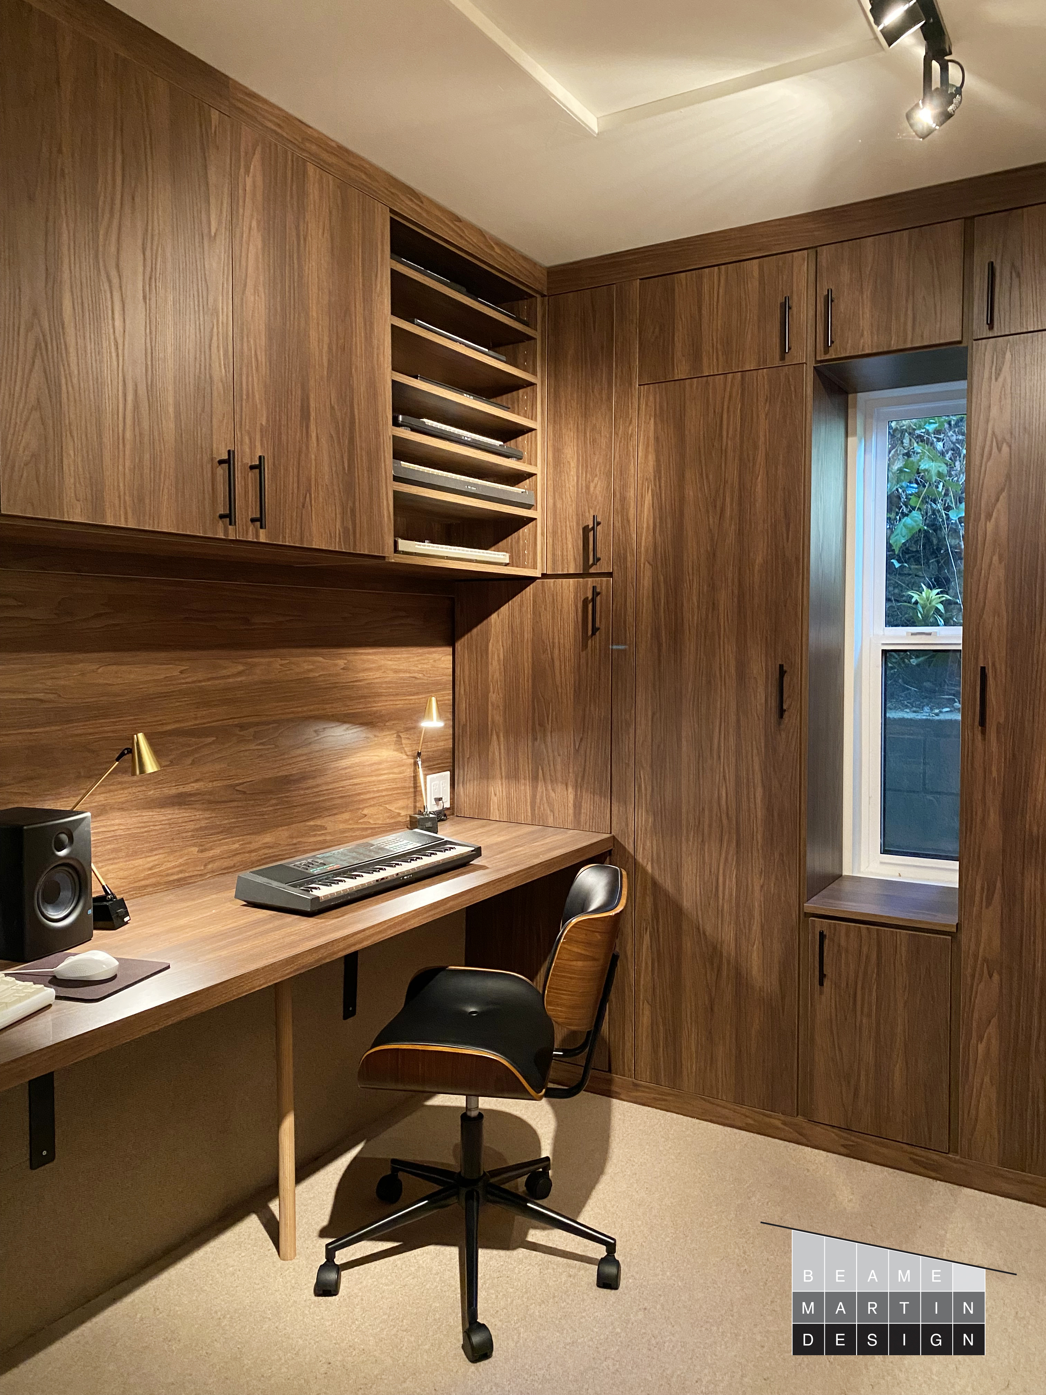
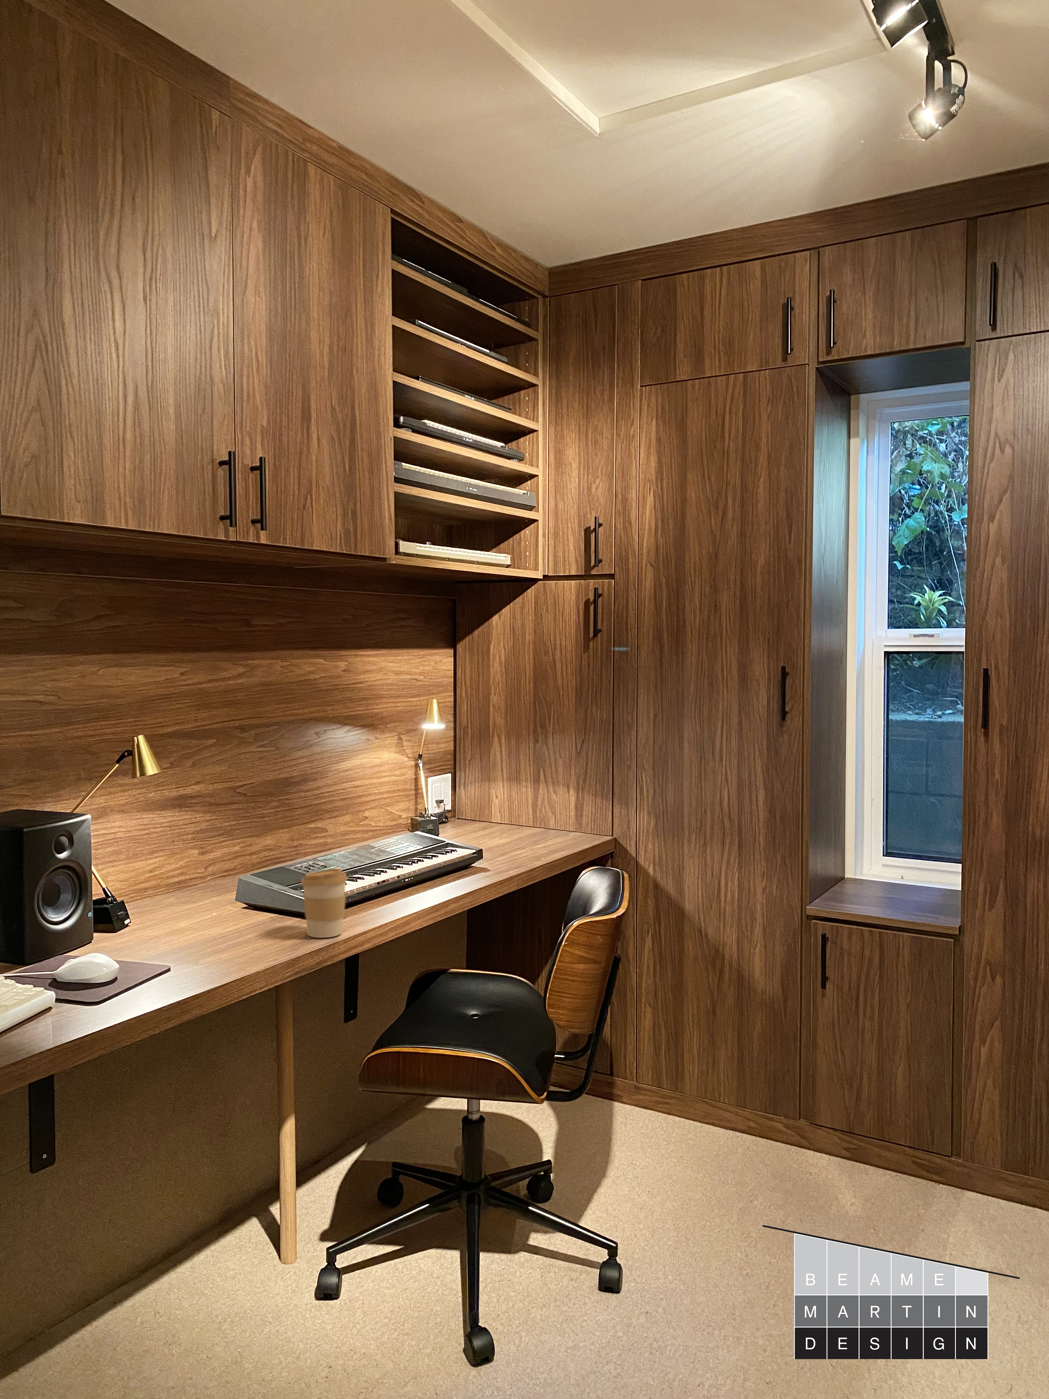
+ coffee cup (324, 901)
